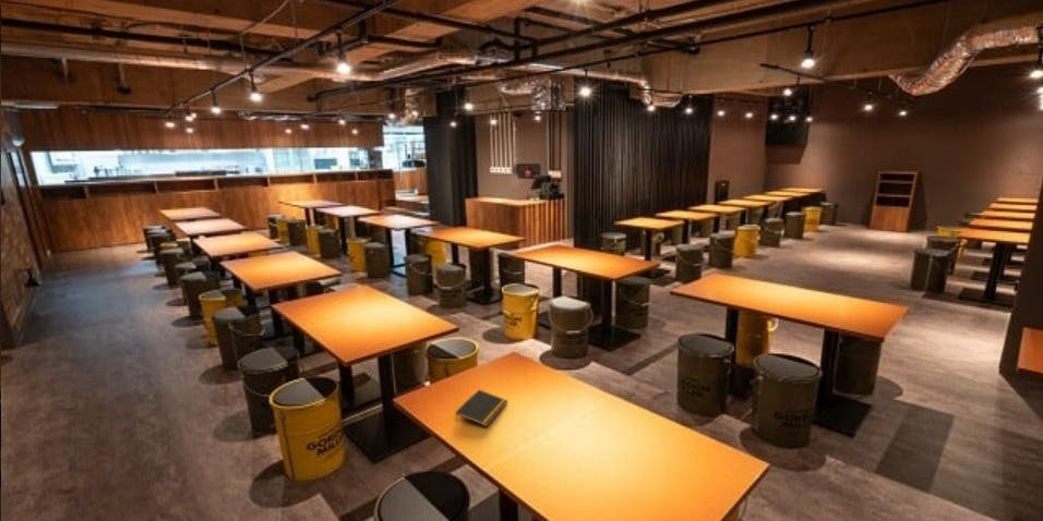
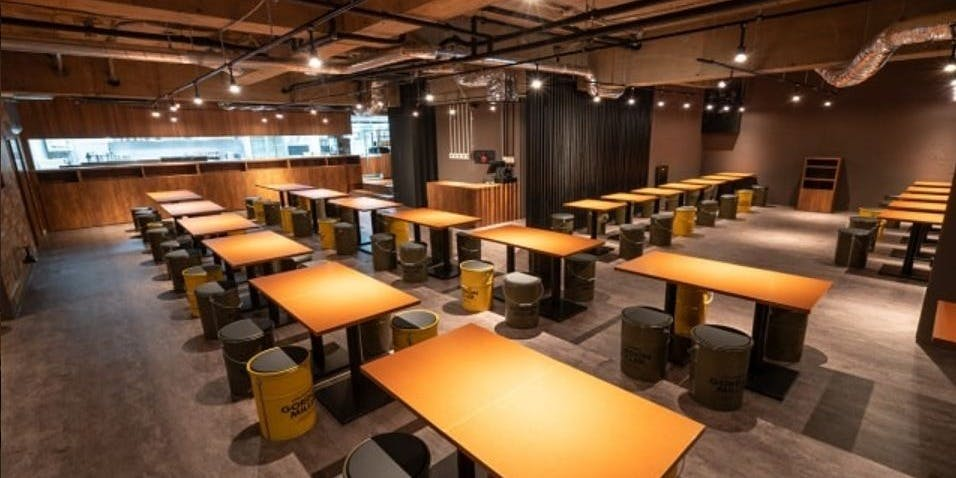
- notepad (482, 407)
